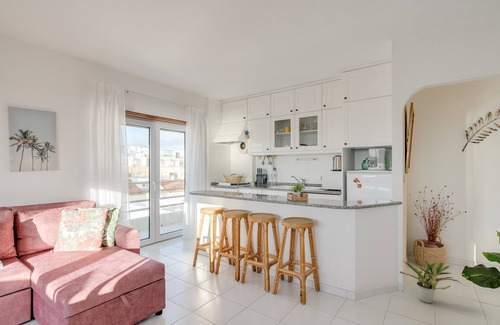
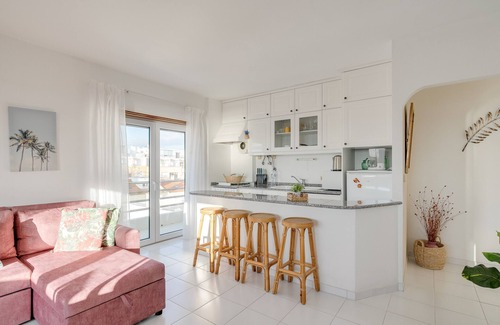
- potted plant (429, 282)
